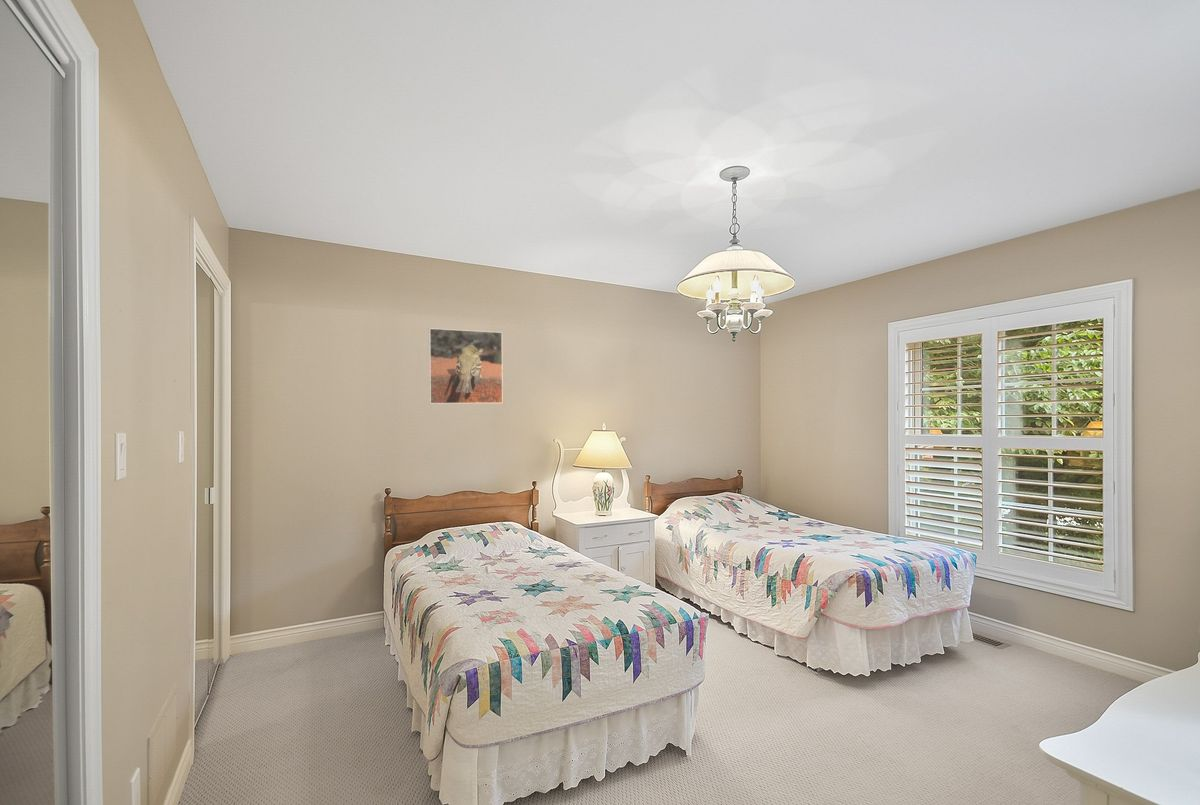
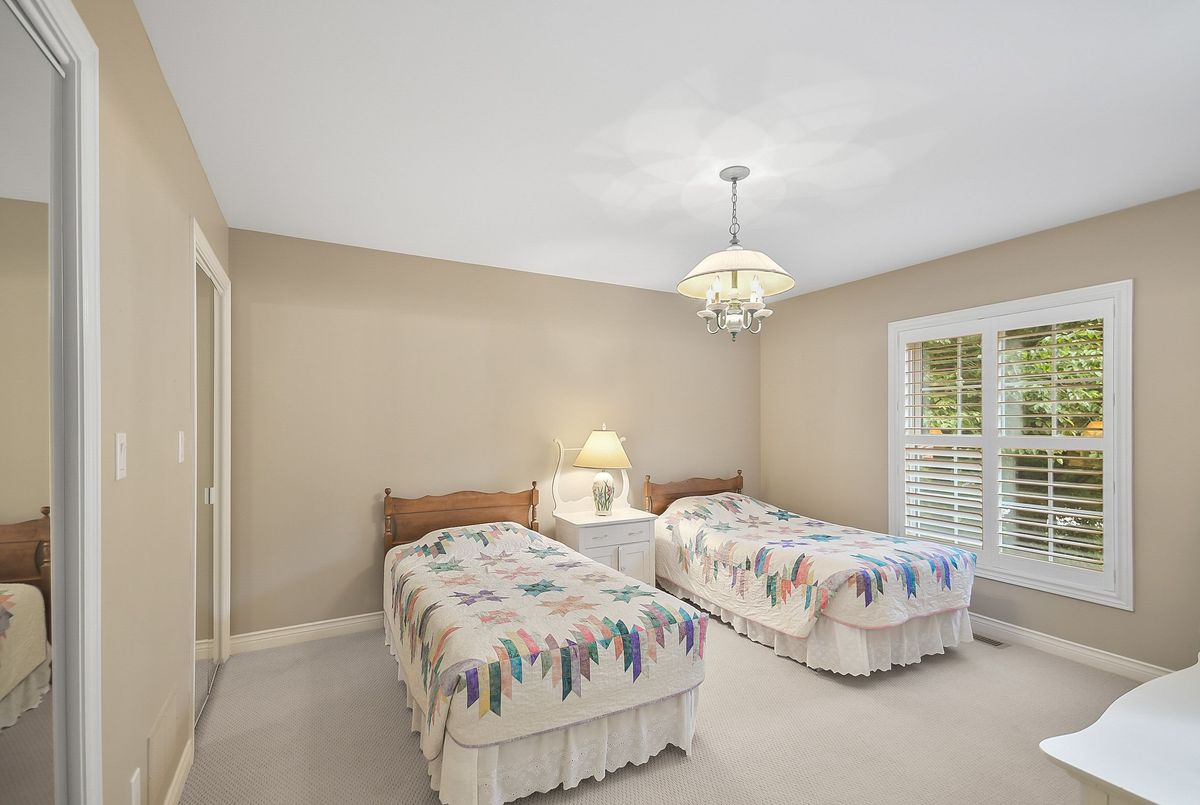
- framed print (466, 366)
